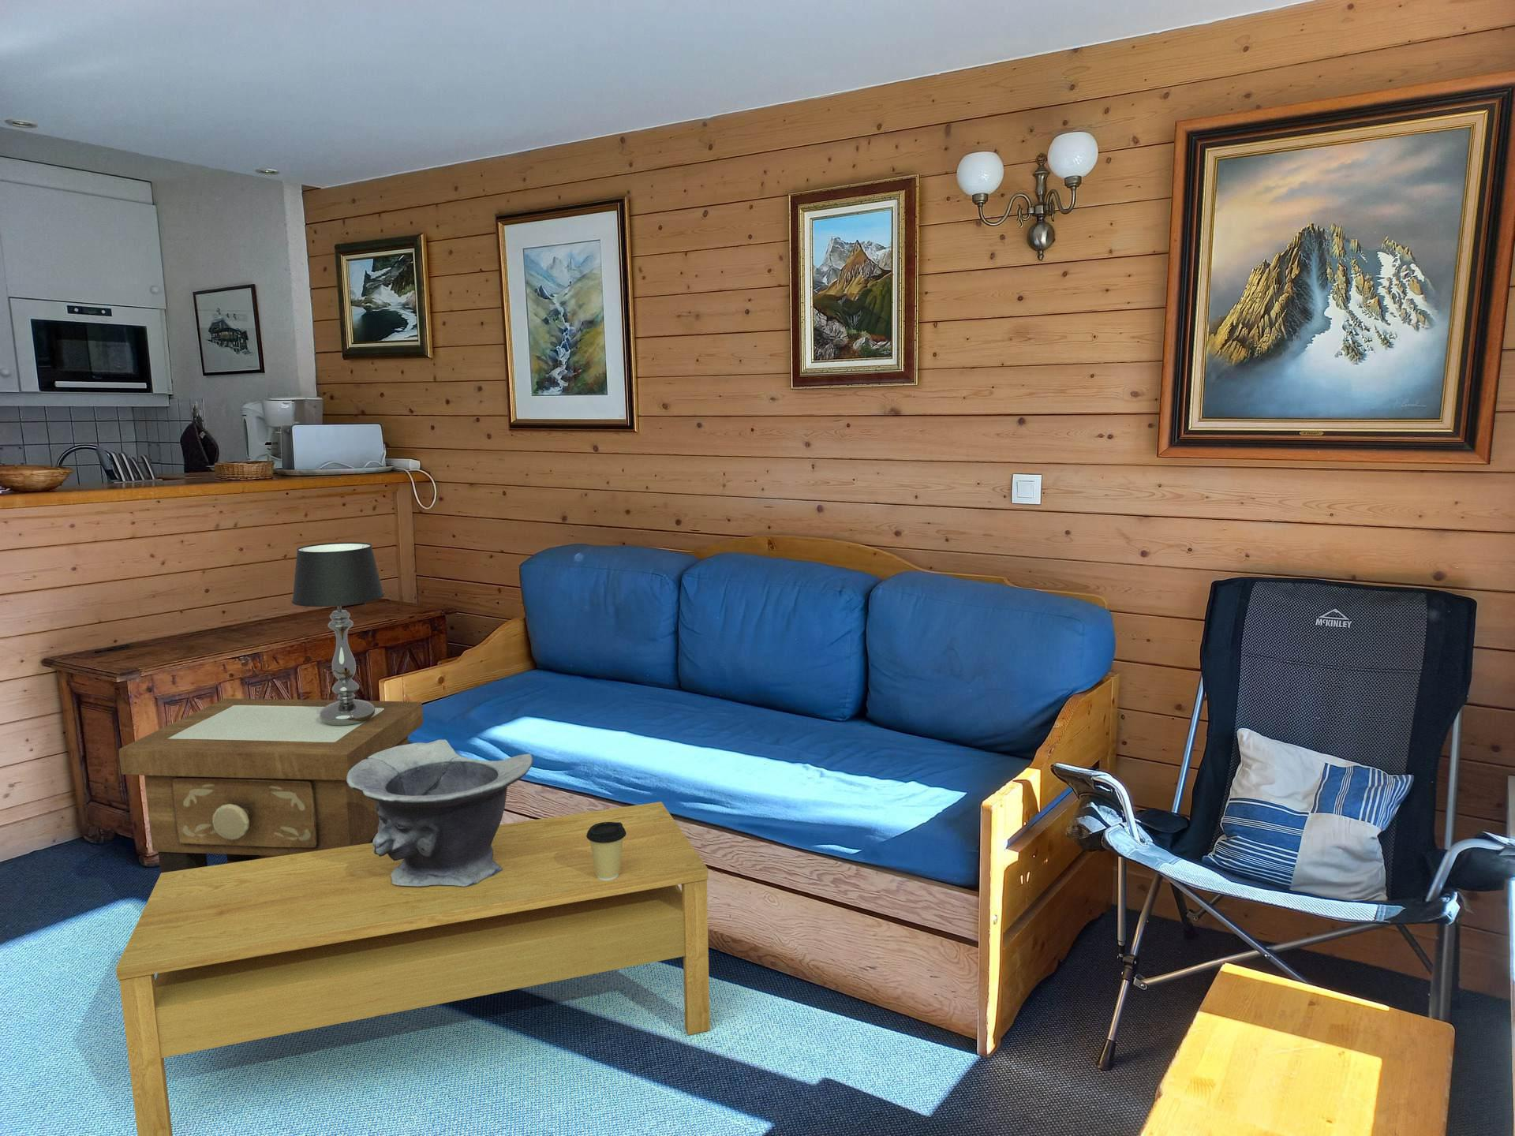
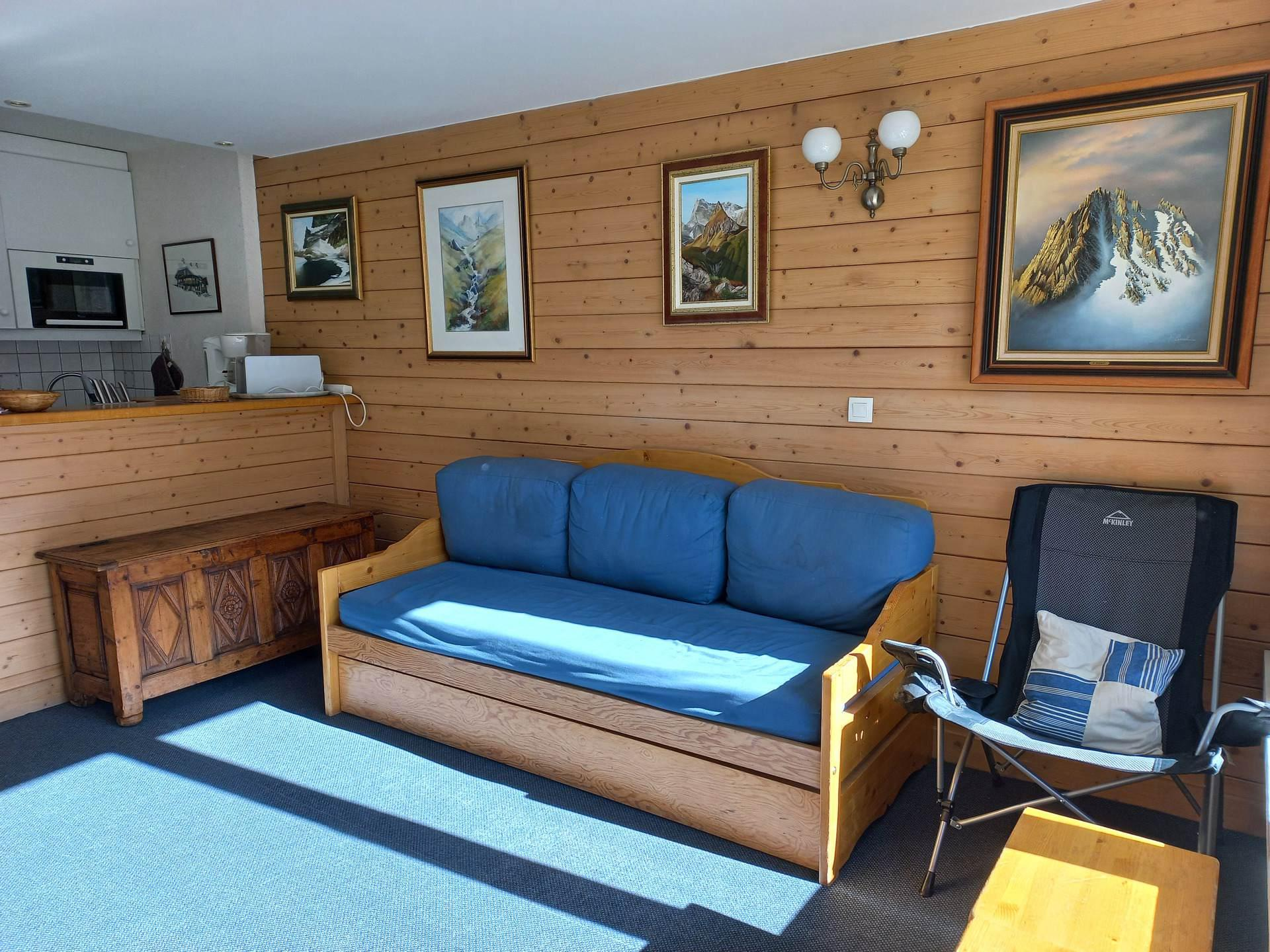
- table lamp (341, 634)
- coffee table (439, 952)
- side table (285, 823)
- coffee cup (607, 850)
- decorative bowl (439, 816)
